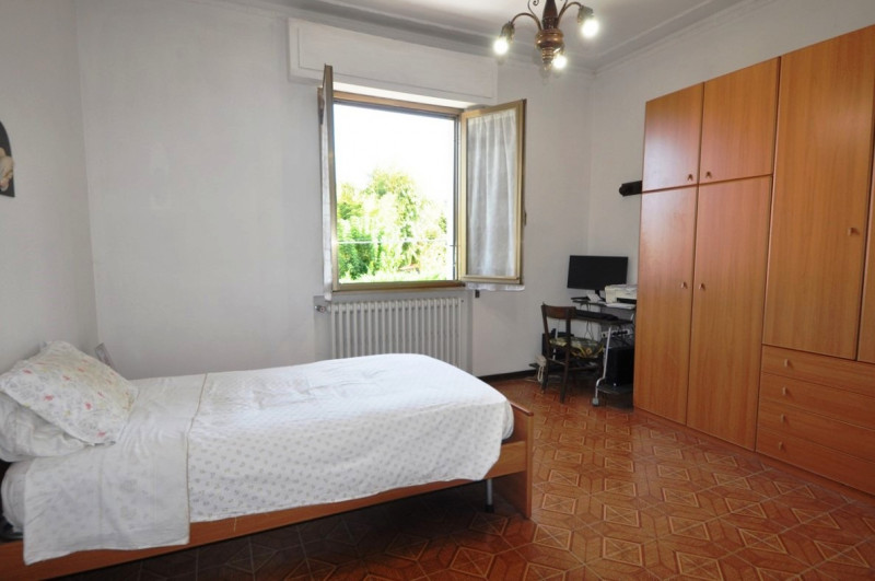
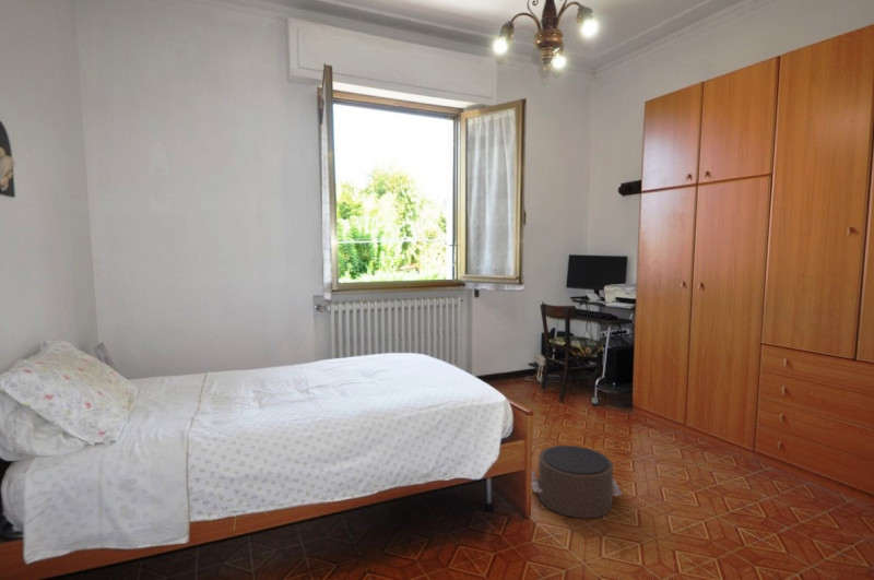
+ pouf (574, 475)
